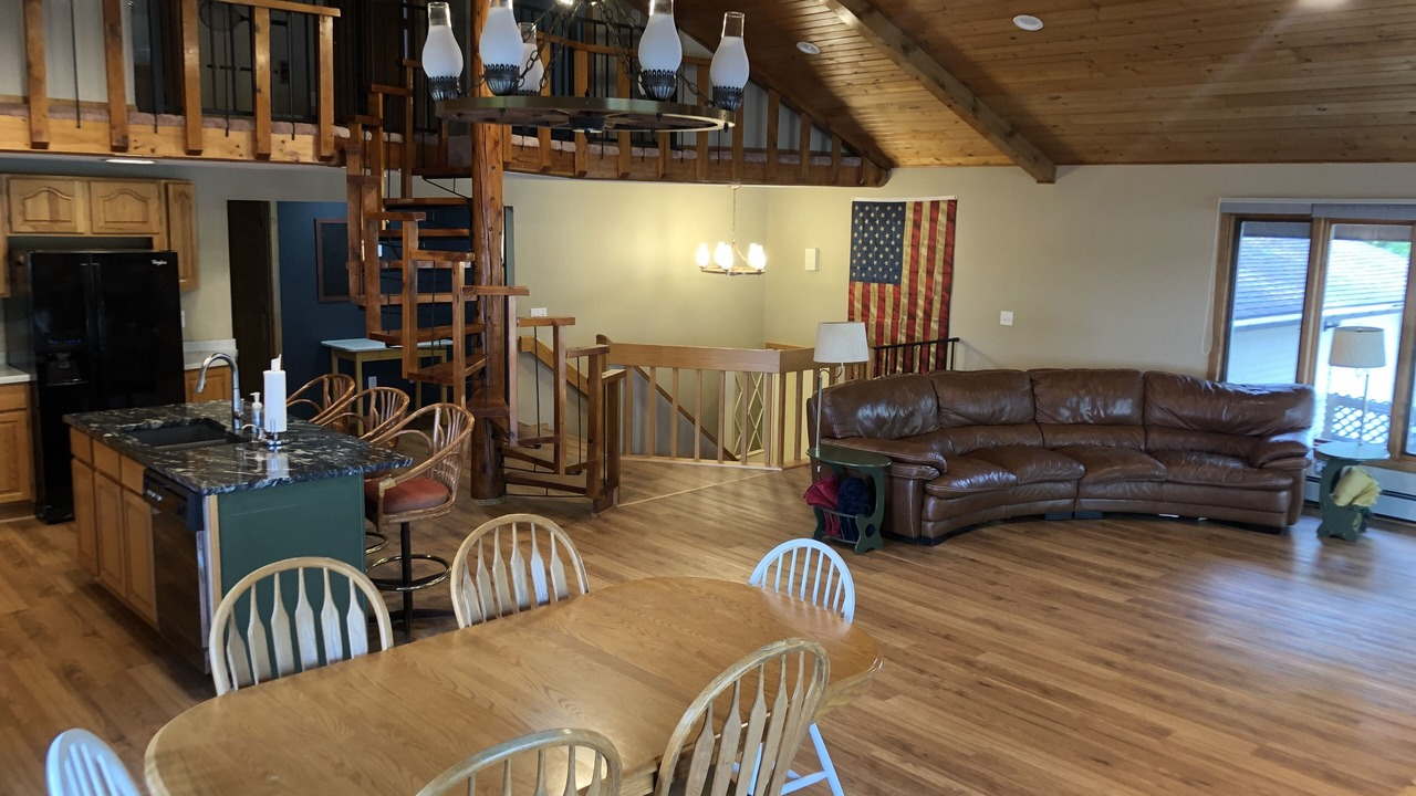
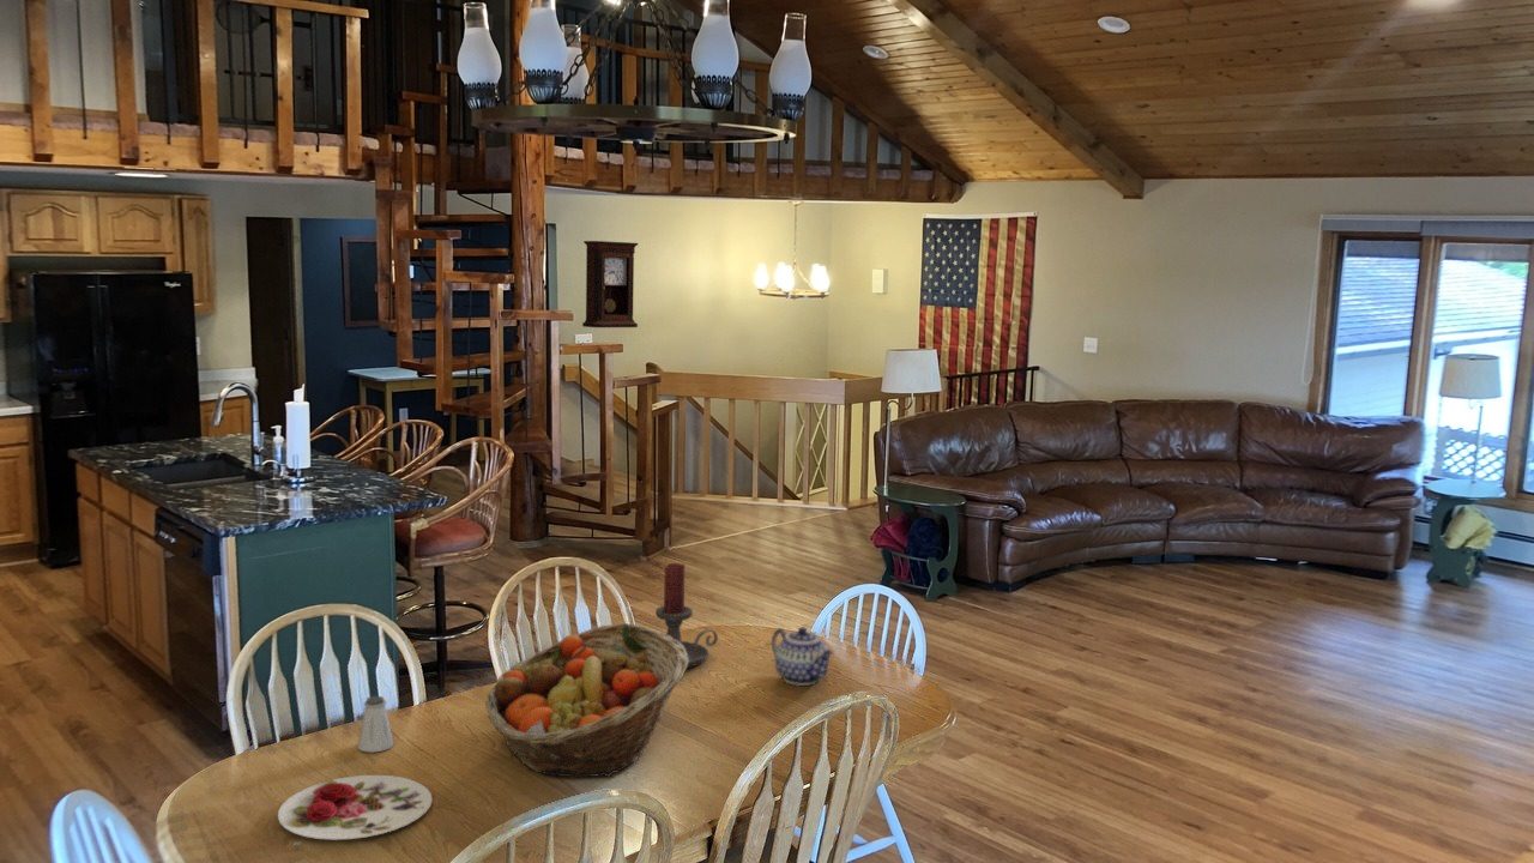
+ teapot (802, 653)
+ saltshaker (375, 722)
+ fruit basket (586, 695)
+ candle holder (682, 609)
+ plate (356, 804)
+ pendulum clock (612, 284)
